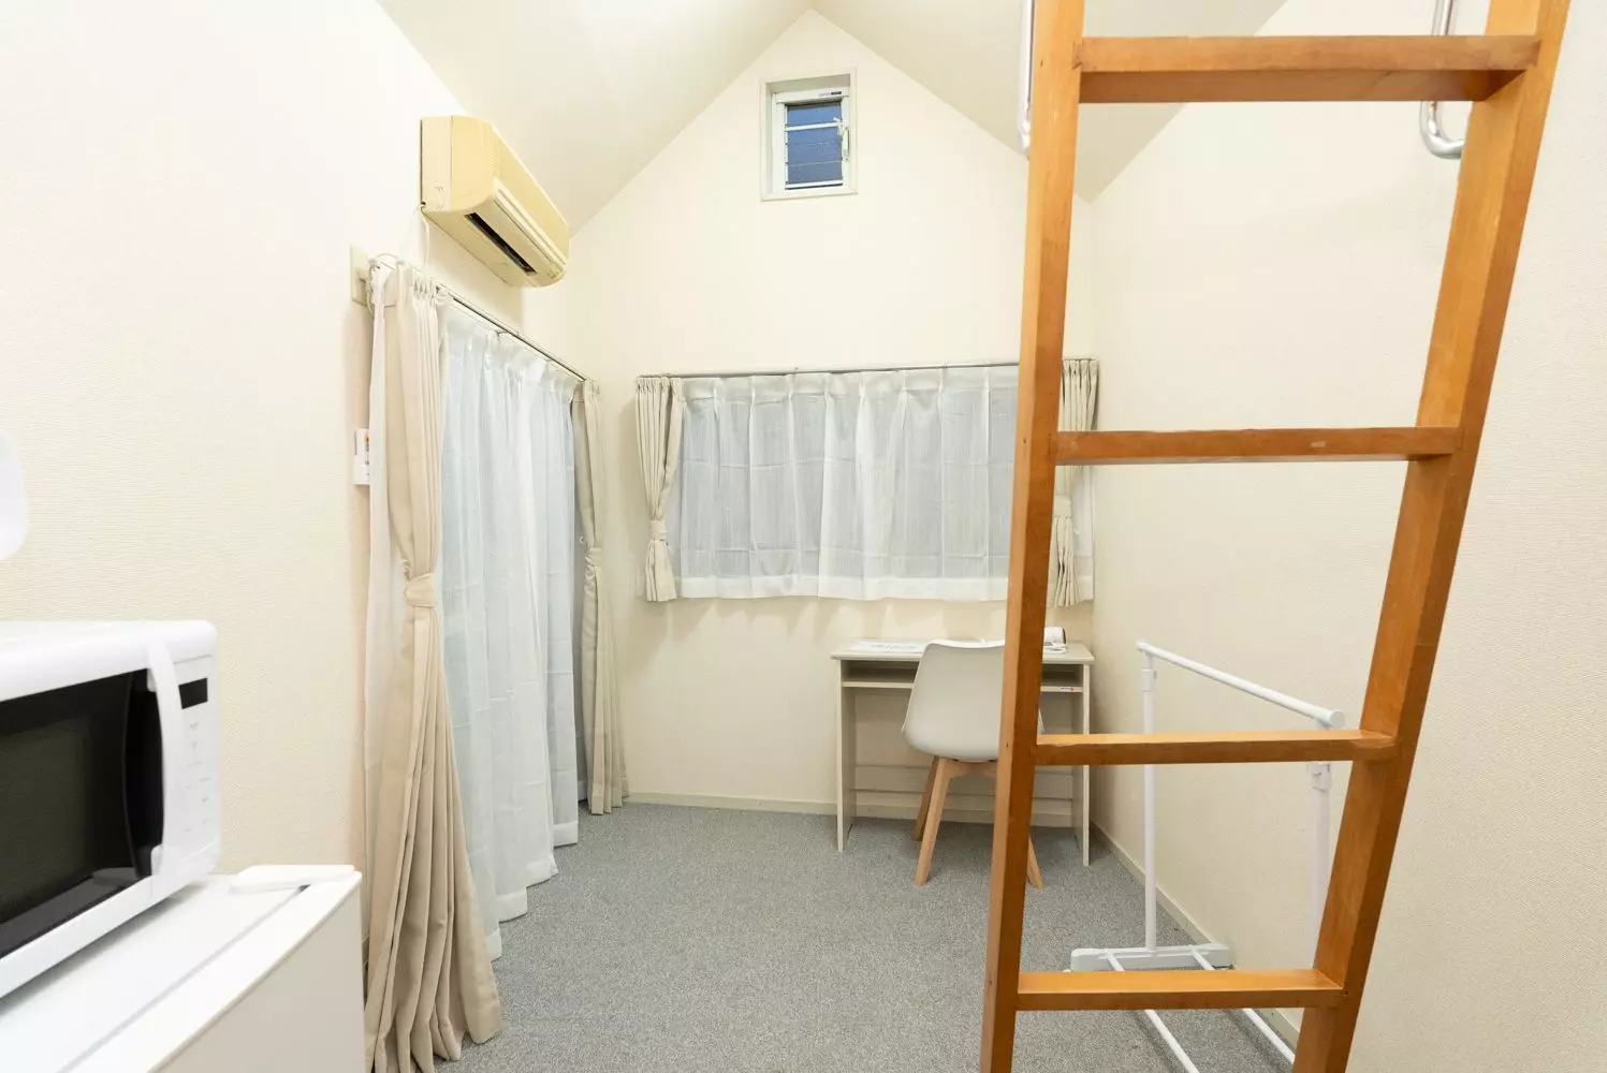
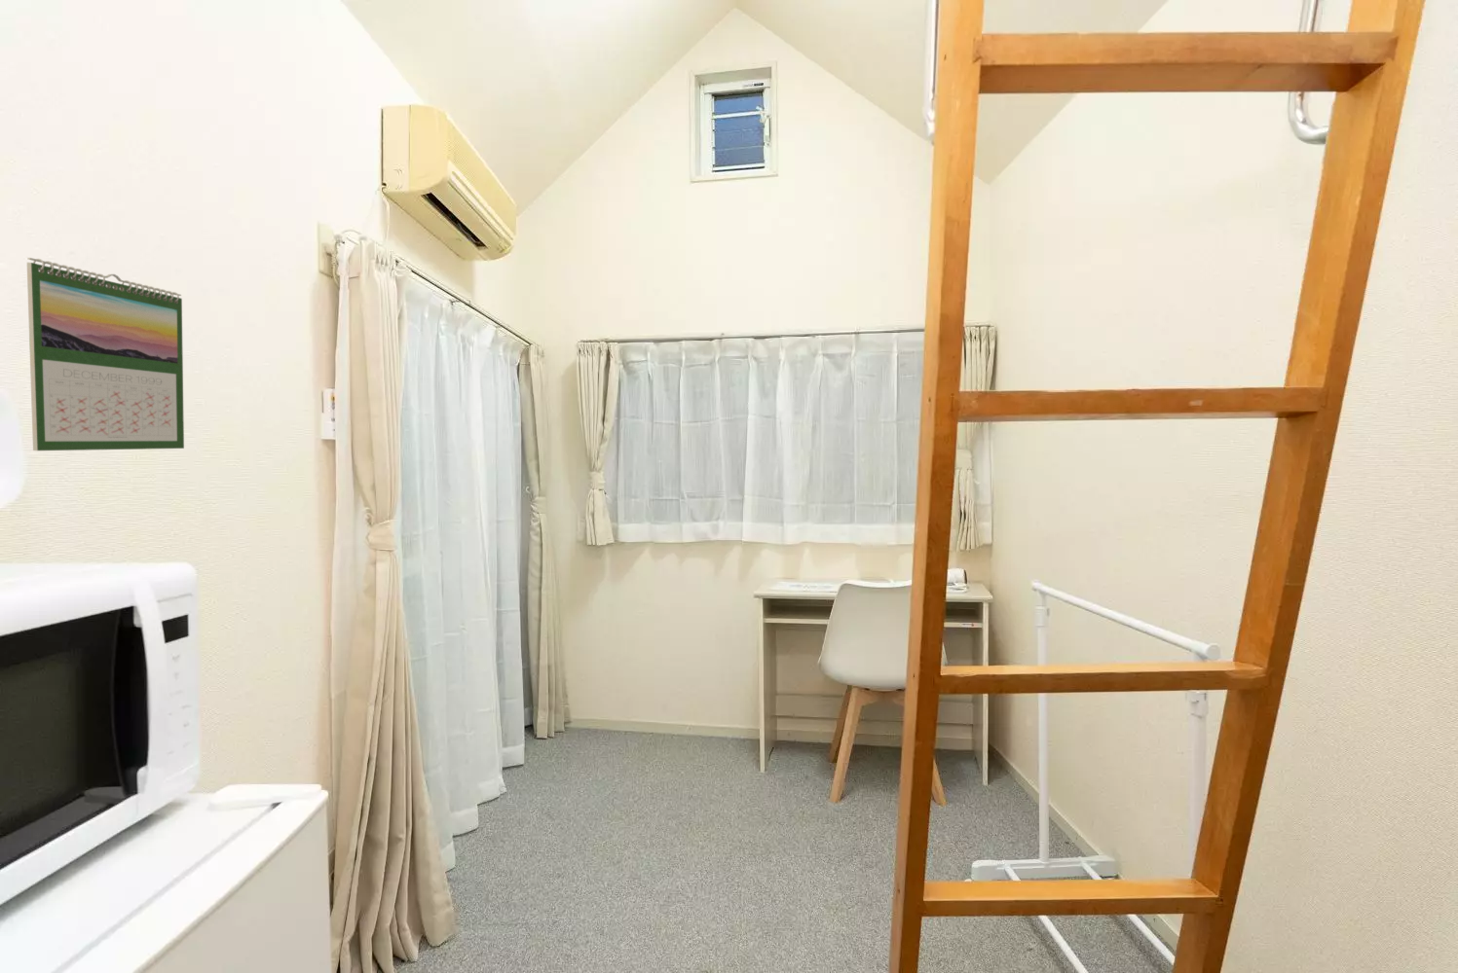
+ calendar (115, 362)
